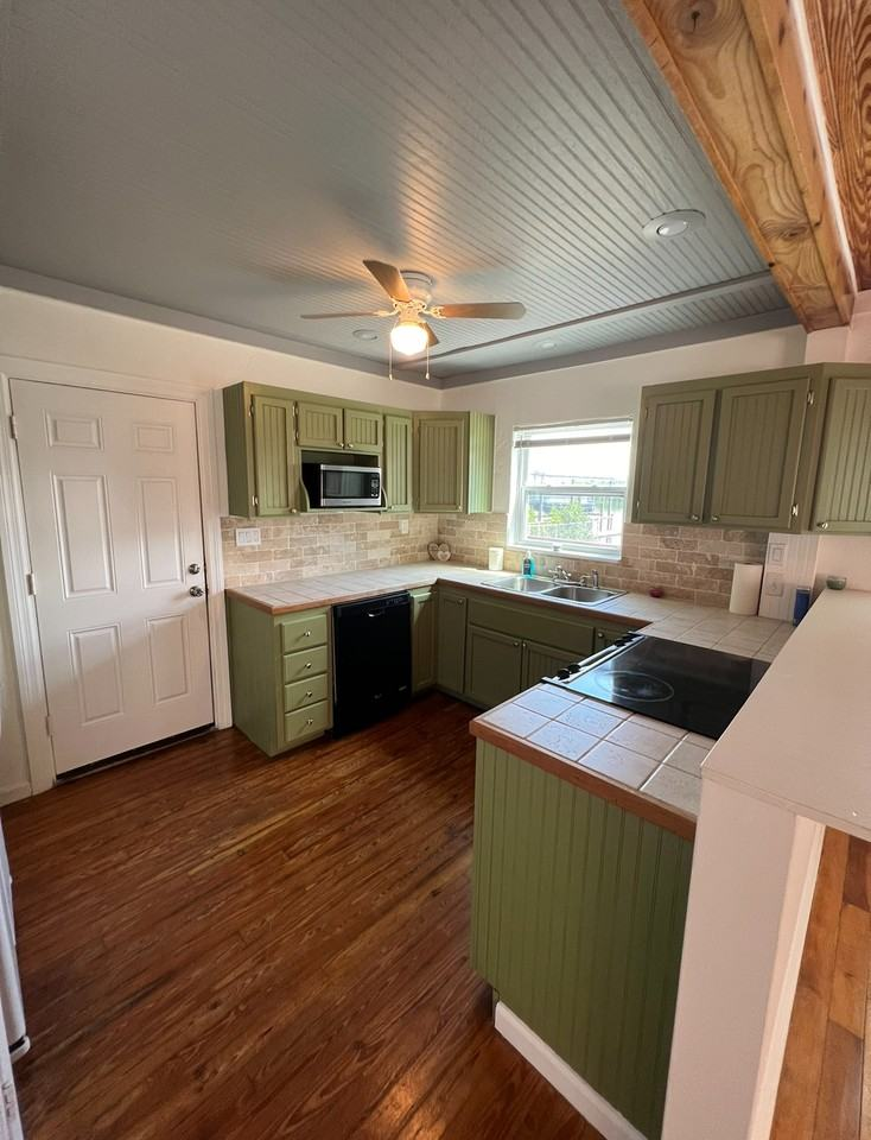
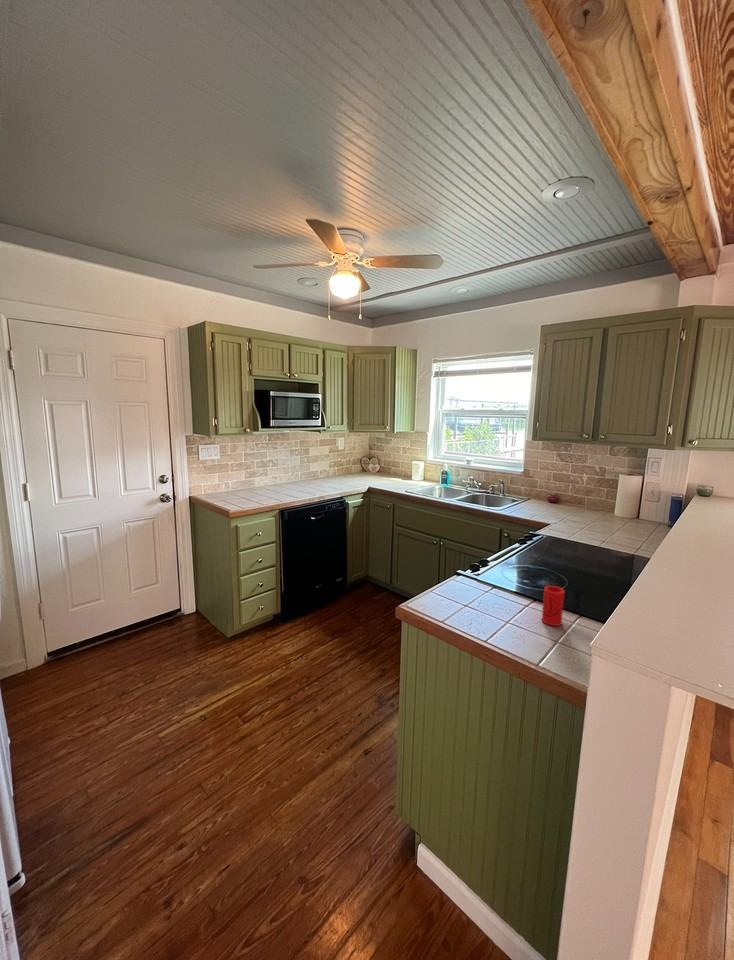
+ cup (553, 605)
